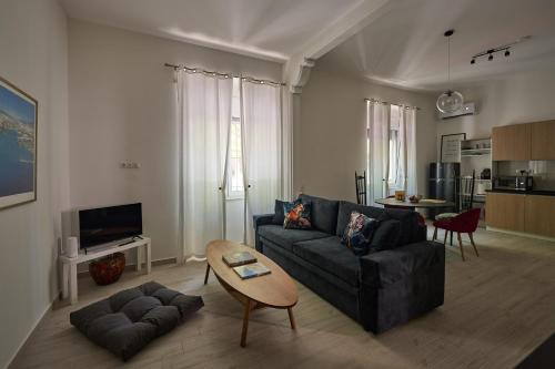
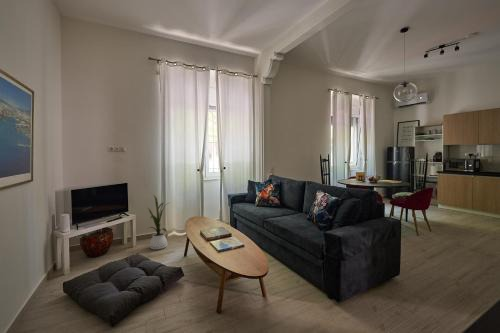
+ house plant (158, 221)
